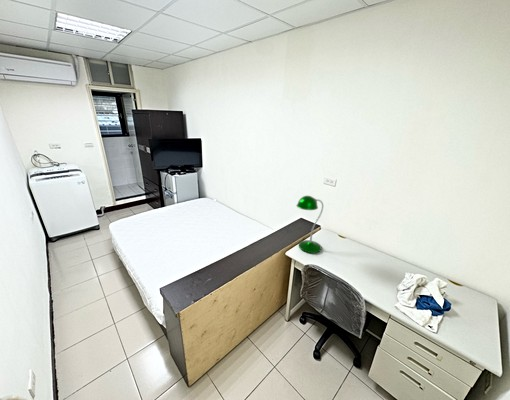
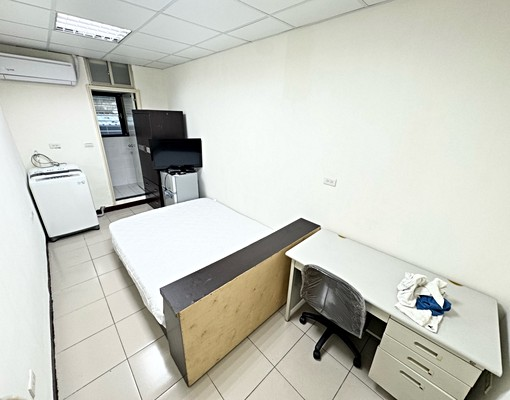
- desk lamp (314, 223)
